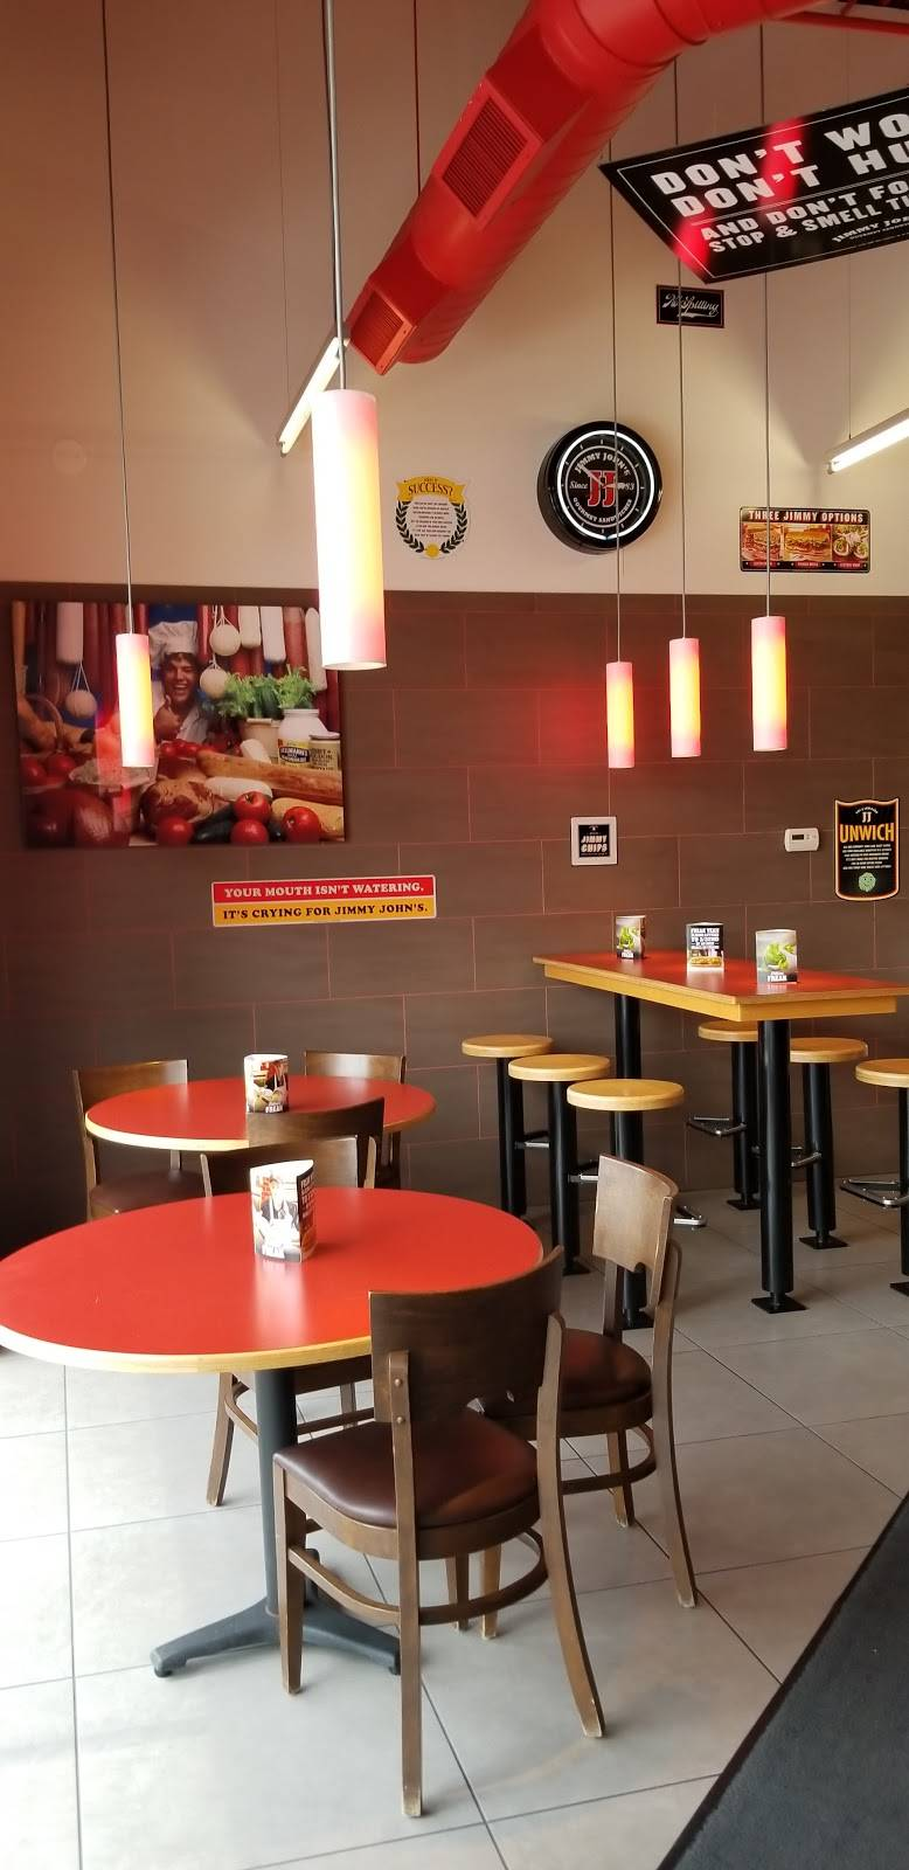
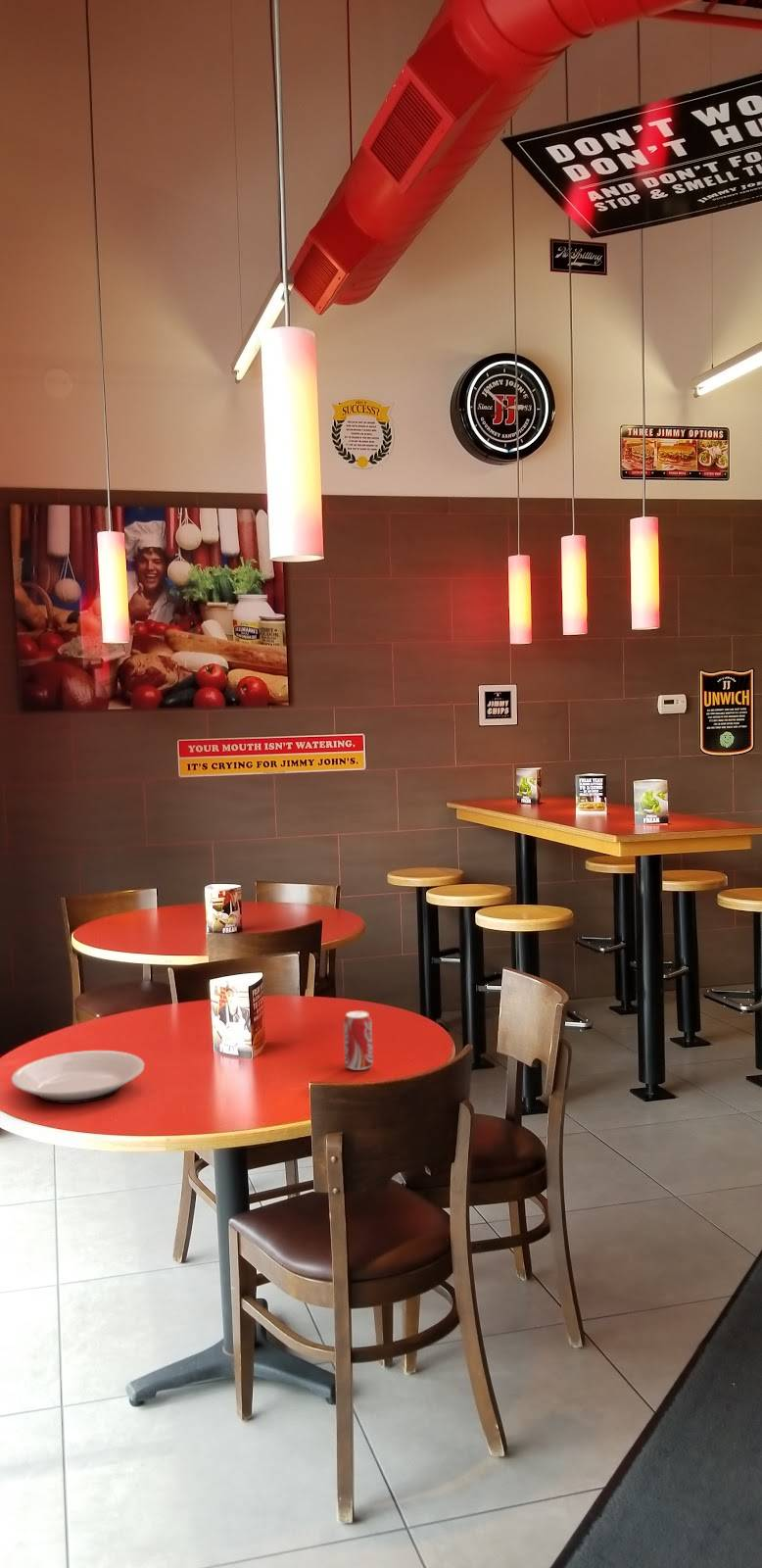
+ soda can (357, 1040)
+ plate (79, 1080)
